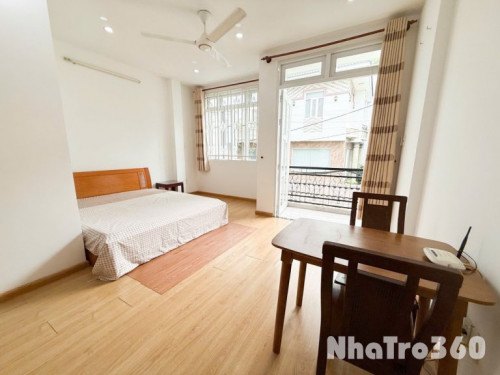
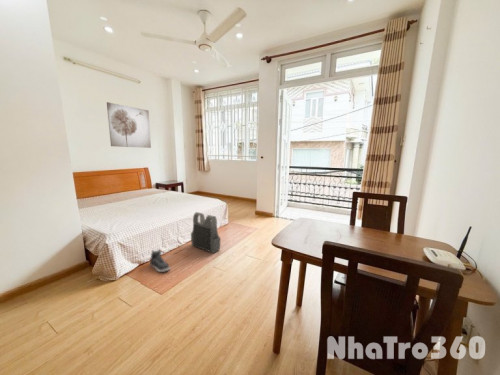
+ wall art (130, 127)
+ body armor vest (205, 230)
+ sneaker (159, 259)
